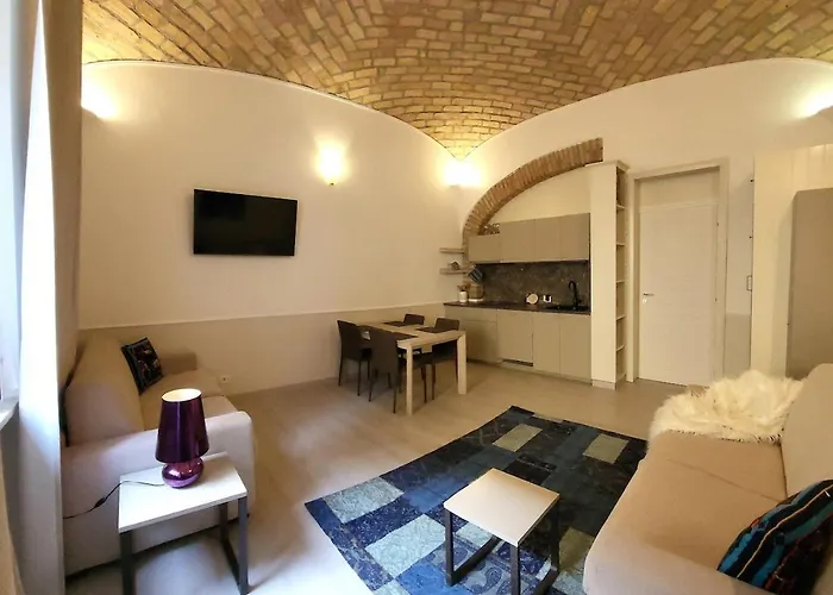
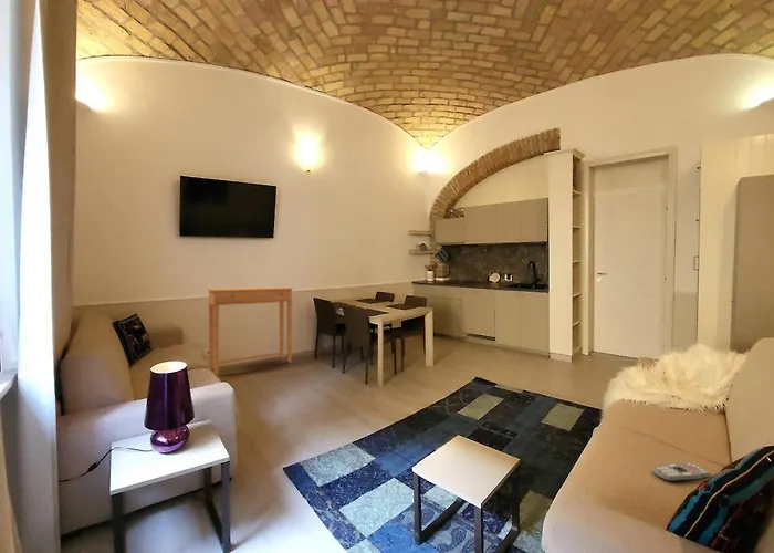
+ side table (251, 303)
+ remote control (679, 471)
